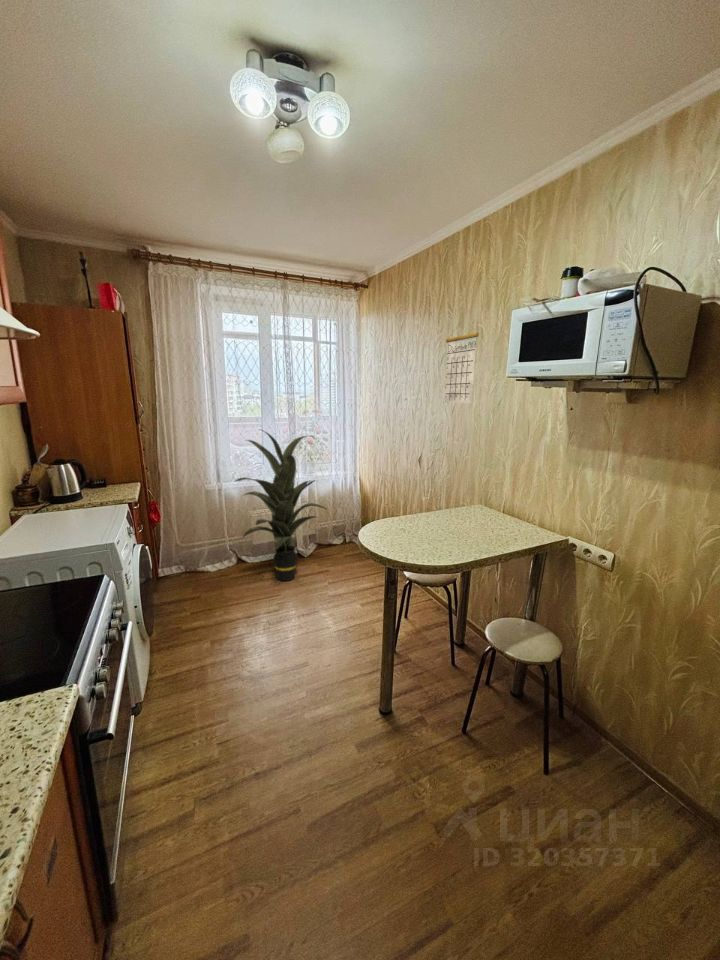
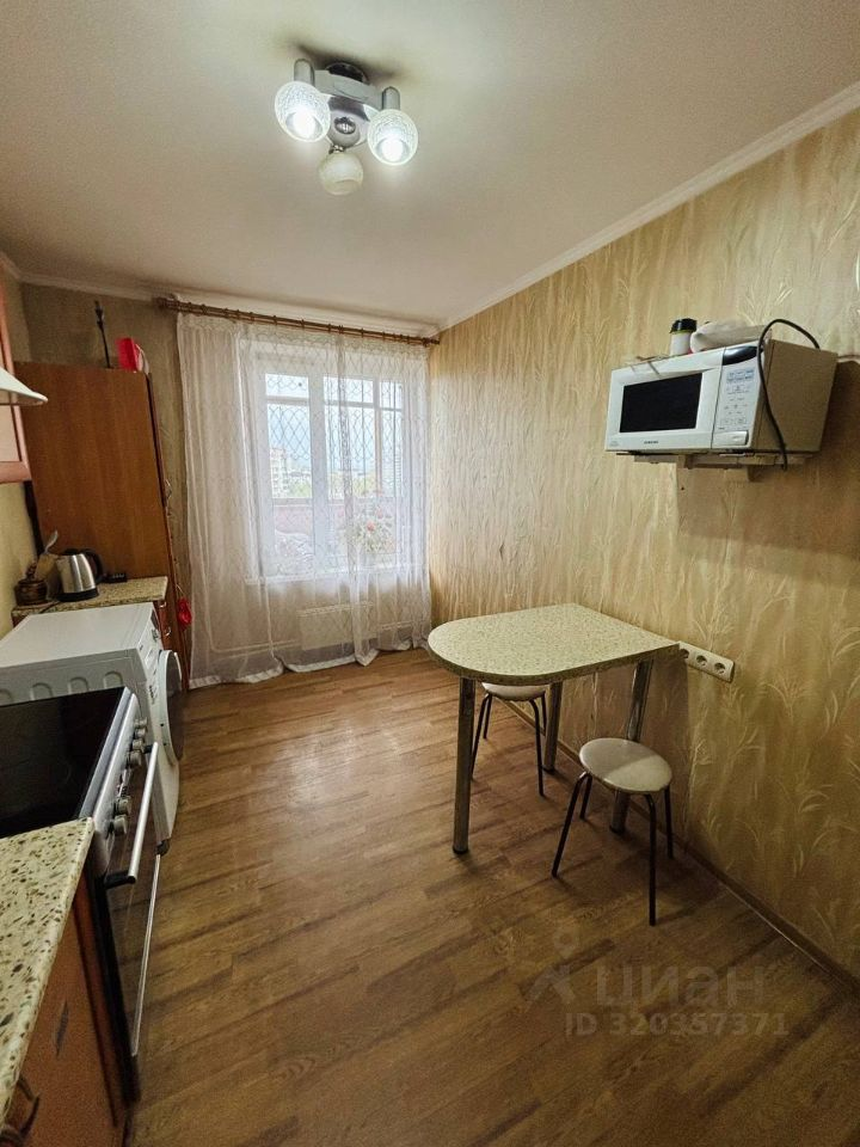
- calendar (459, 362)
- indoor plant (277, 505)
